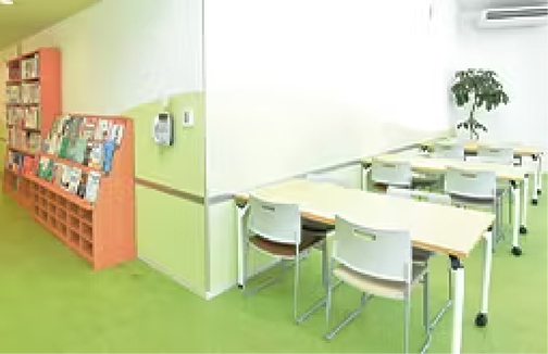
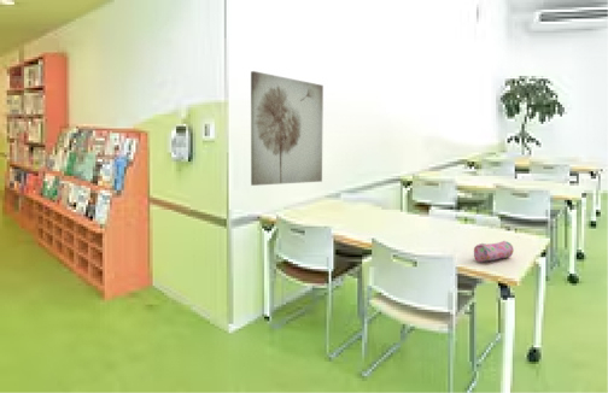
+ wall art (290, 131)
+ pencil case (492, 251)
